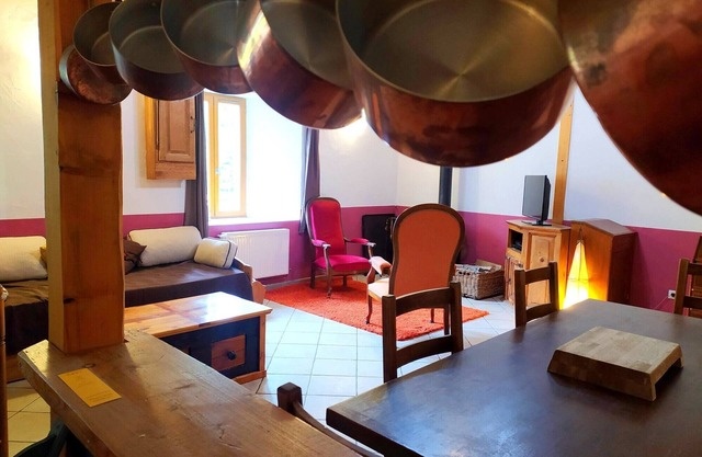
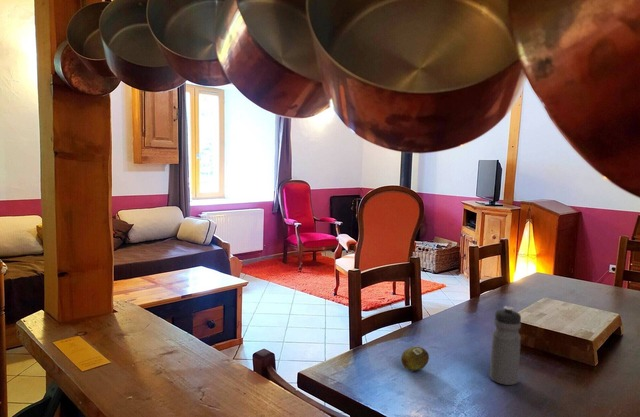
+ fruit (415, 358)
+ water bottle (505, 343)
